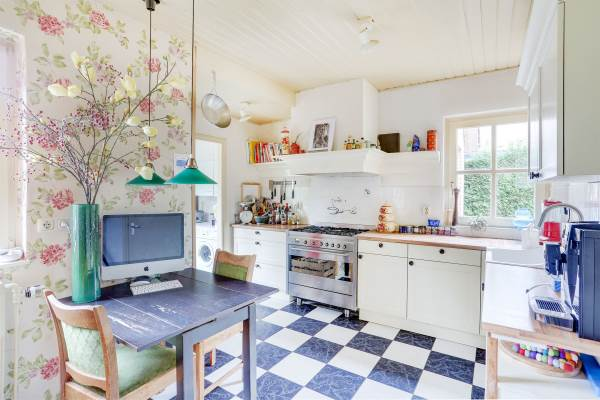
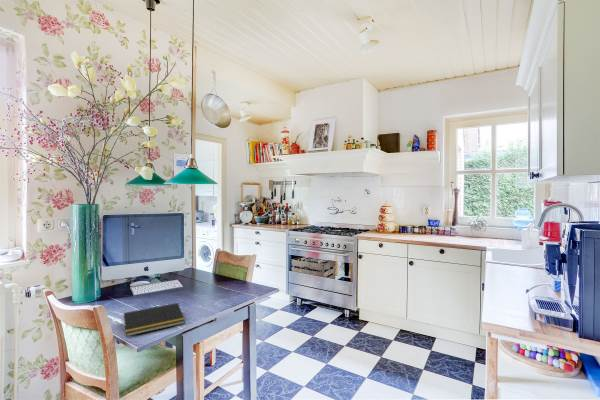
+ notepad (154, 318)
